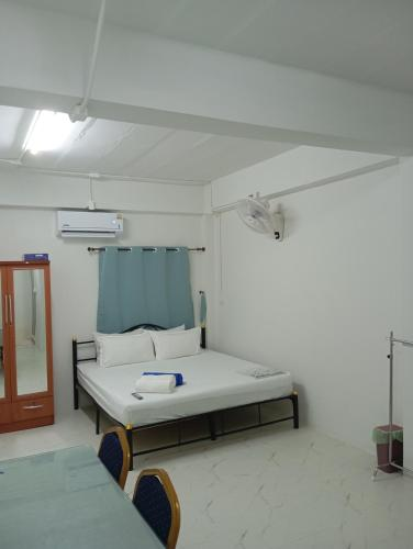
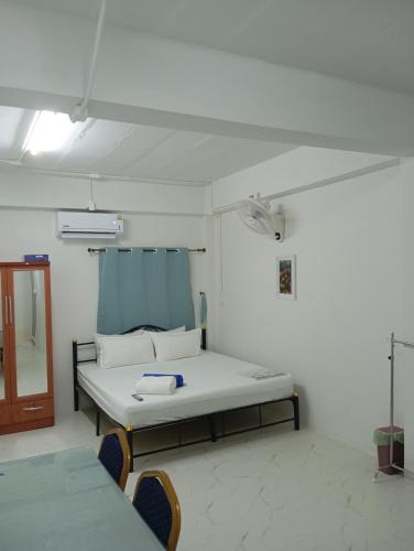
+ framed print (285, 277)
